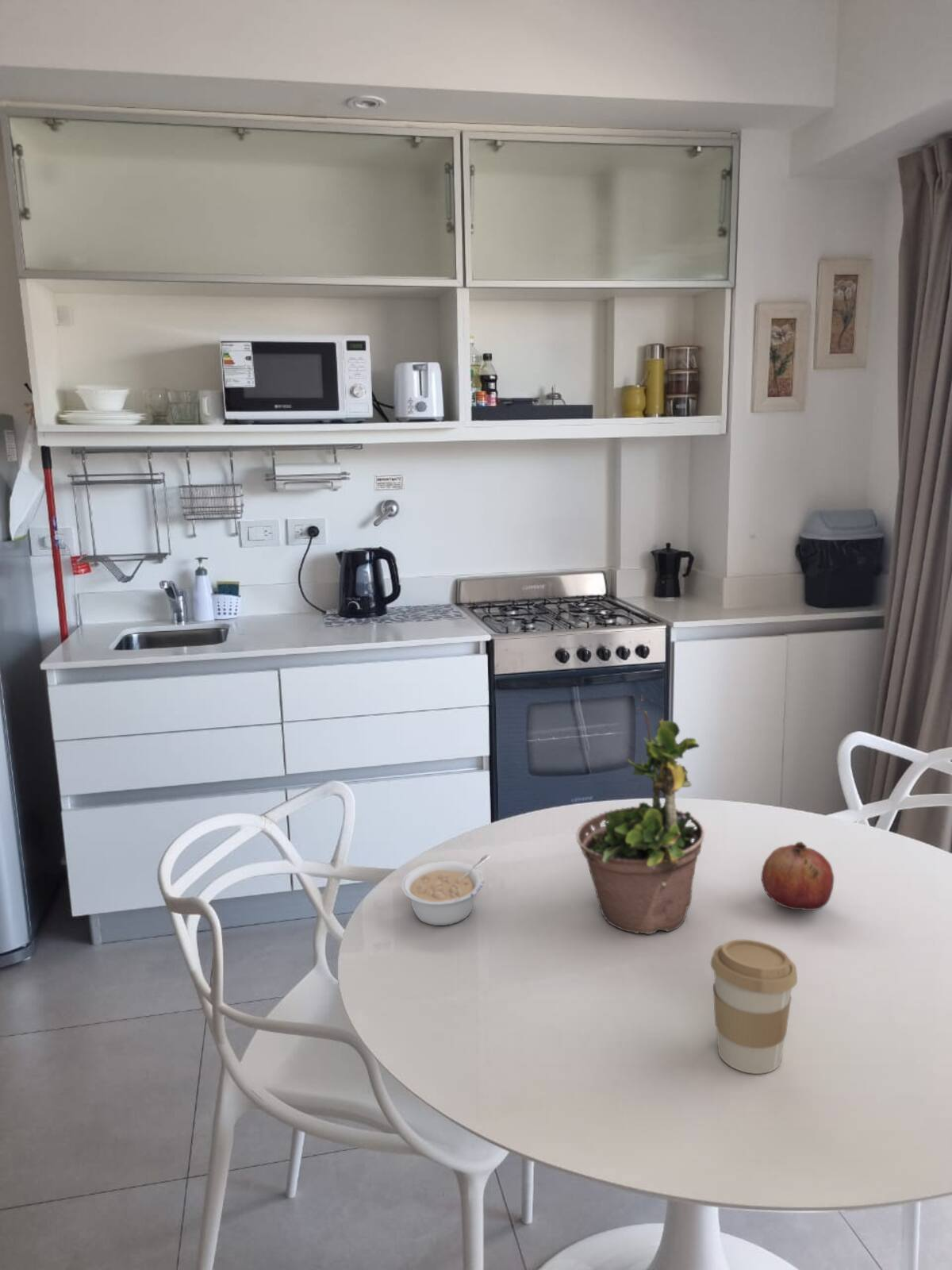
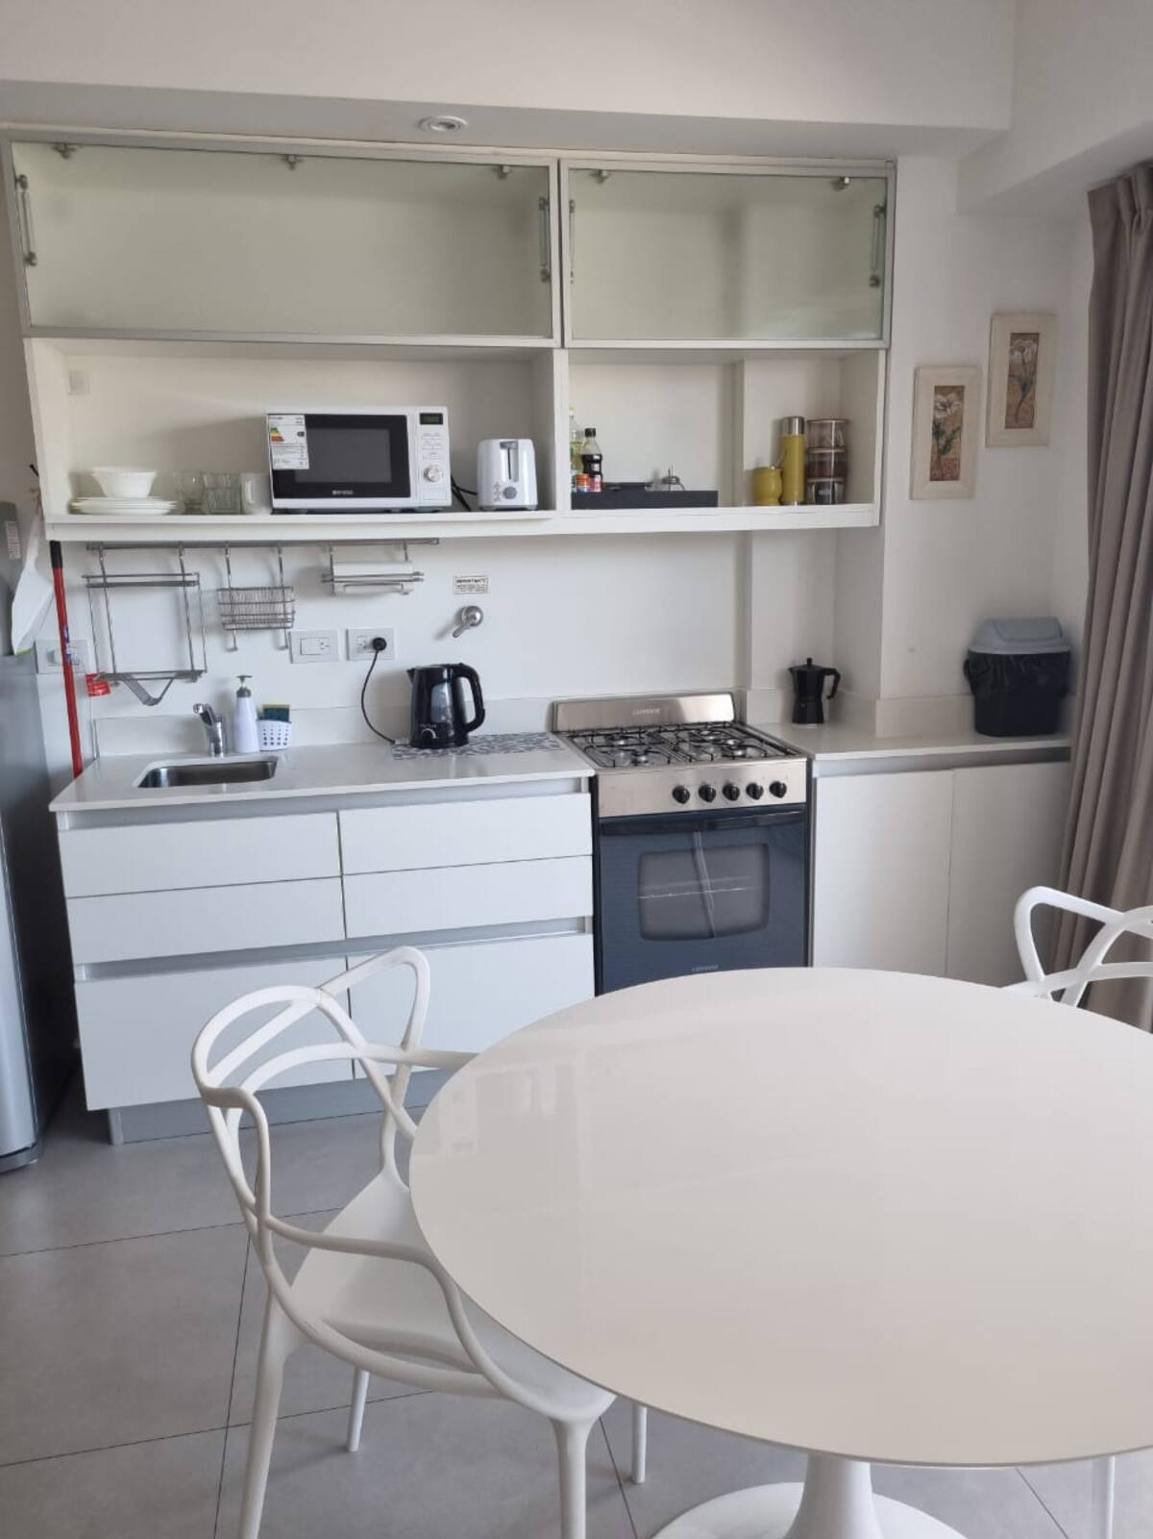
- coffee cup (751, 1003)
- fruit (797, 876)
- legume (443, 891)
- potted plant (639, 804)
